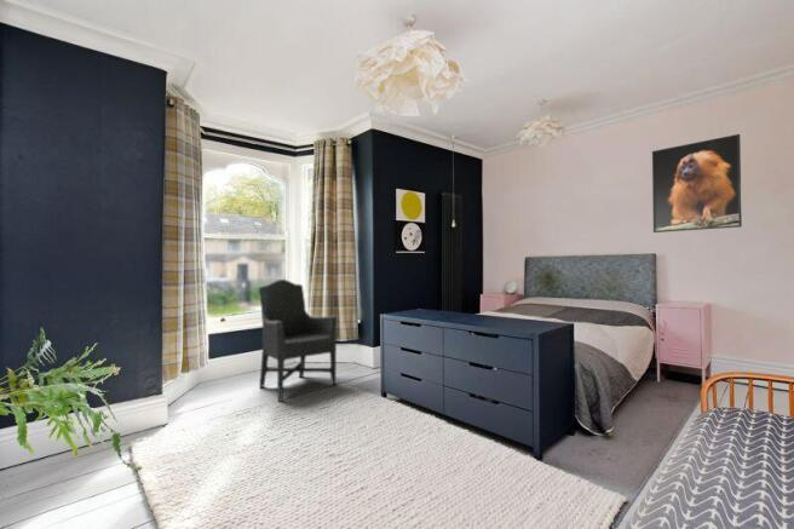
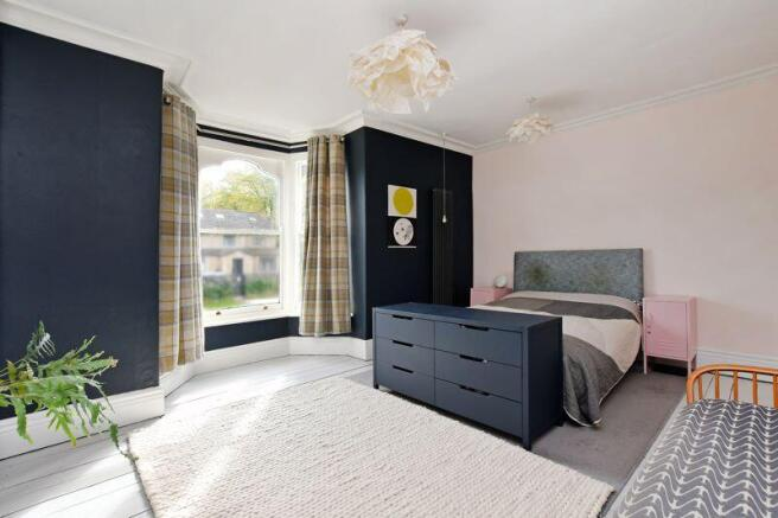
- chair (295, 332)
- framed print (694, 186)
